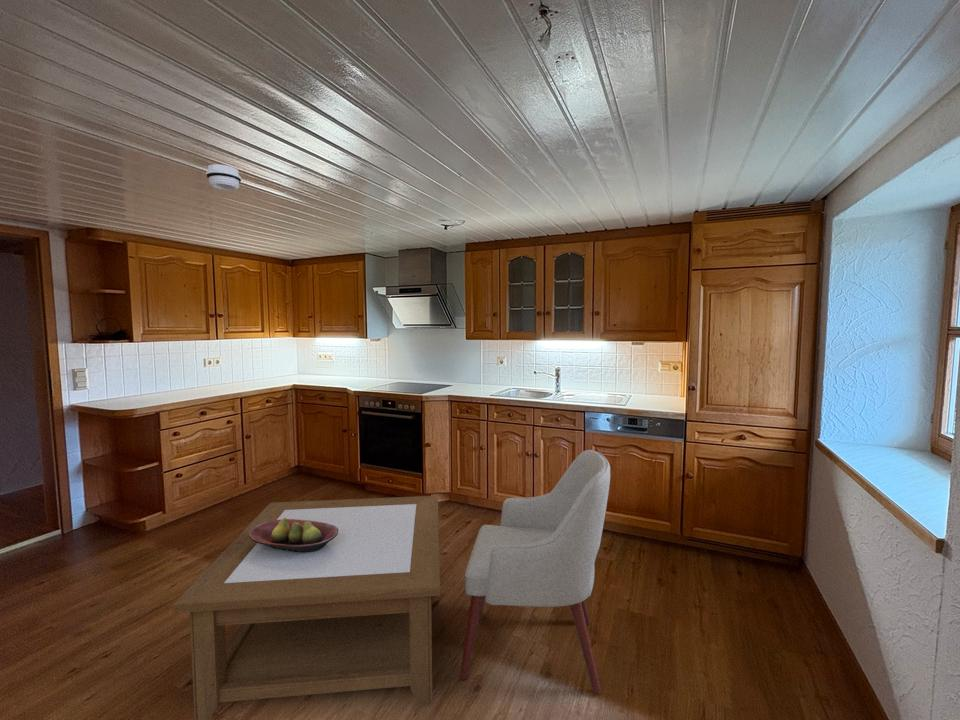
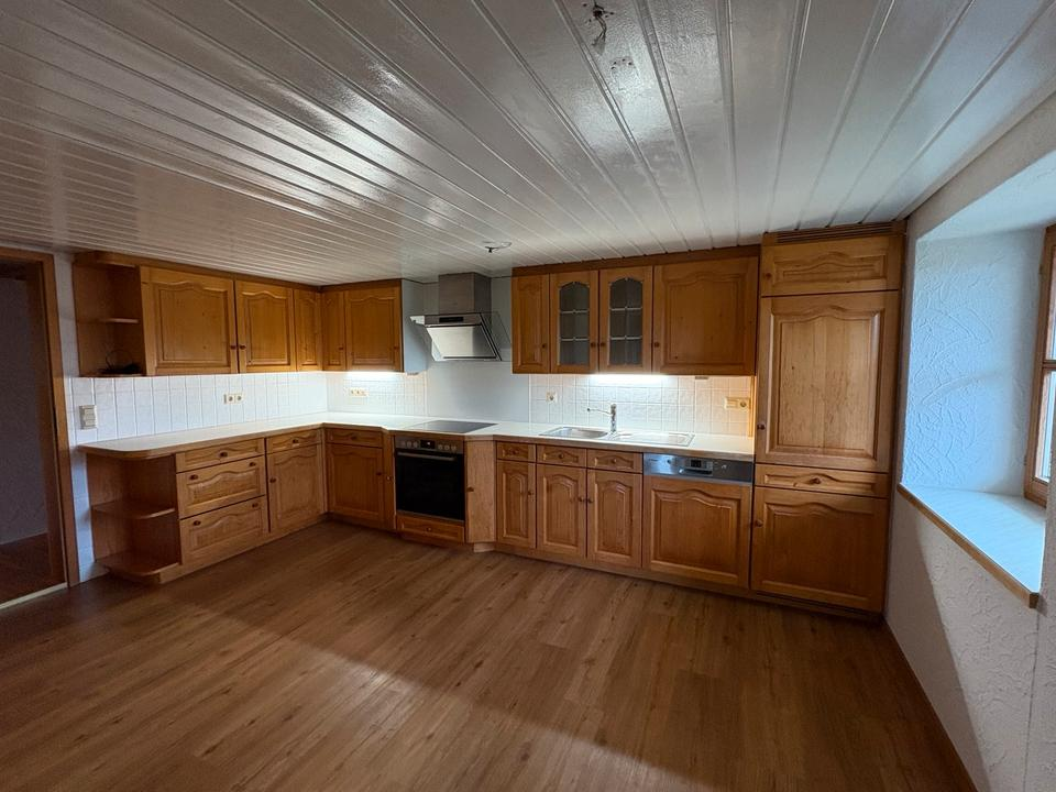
- coffee table (339, 586)
- smoke detector (224, 178)
- fruit bowl (294, 532)
- chair (536, 553)
